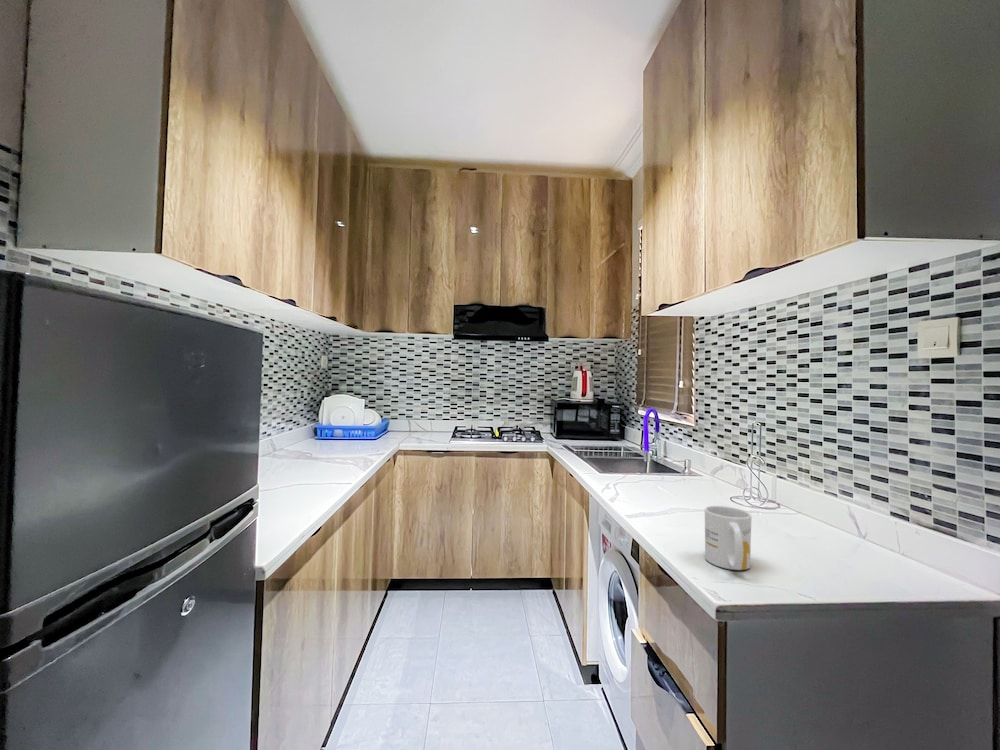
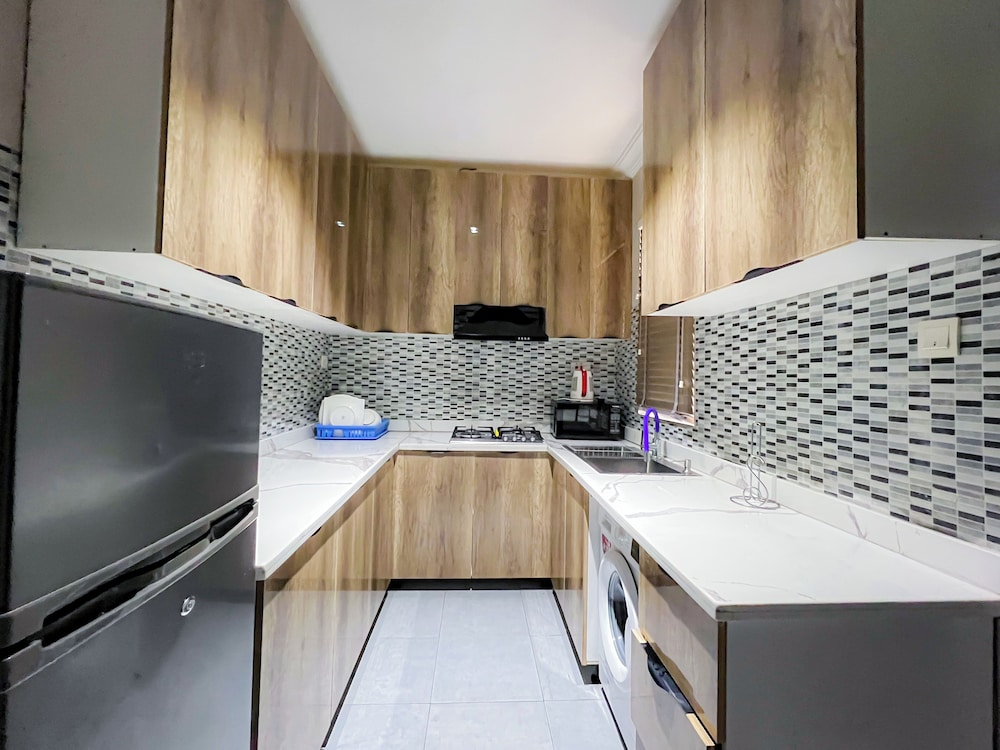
- mug (732, 539)
